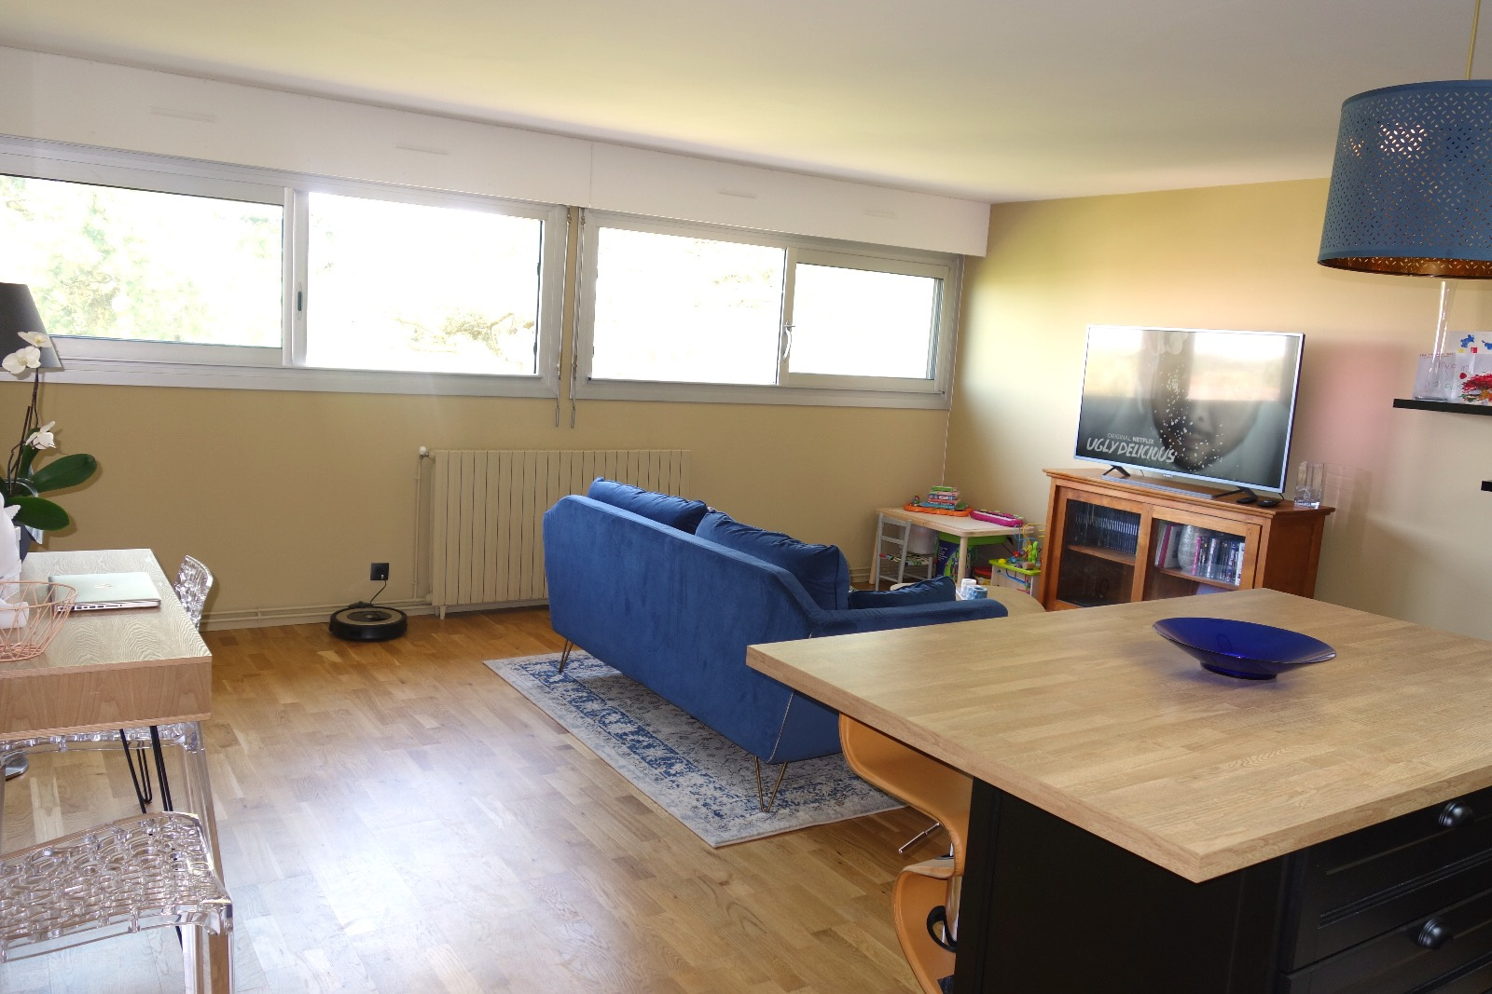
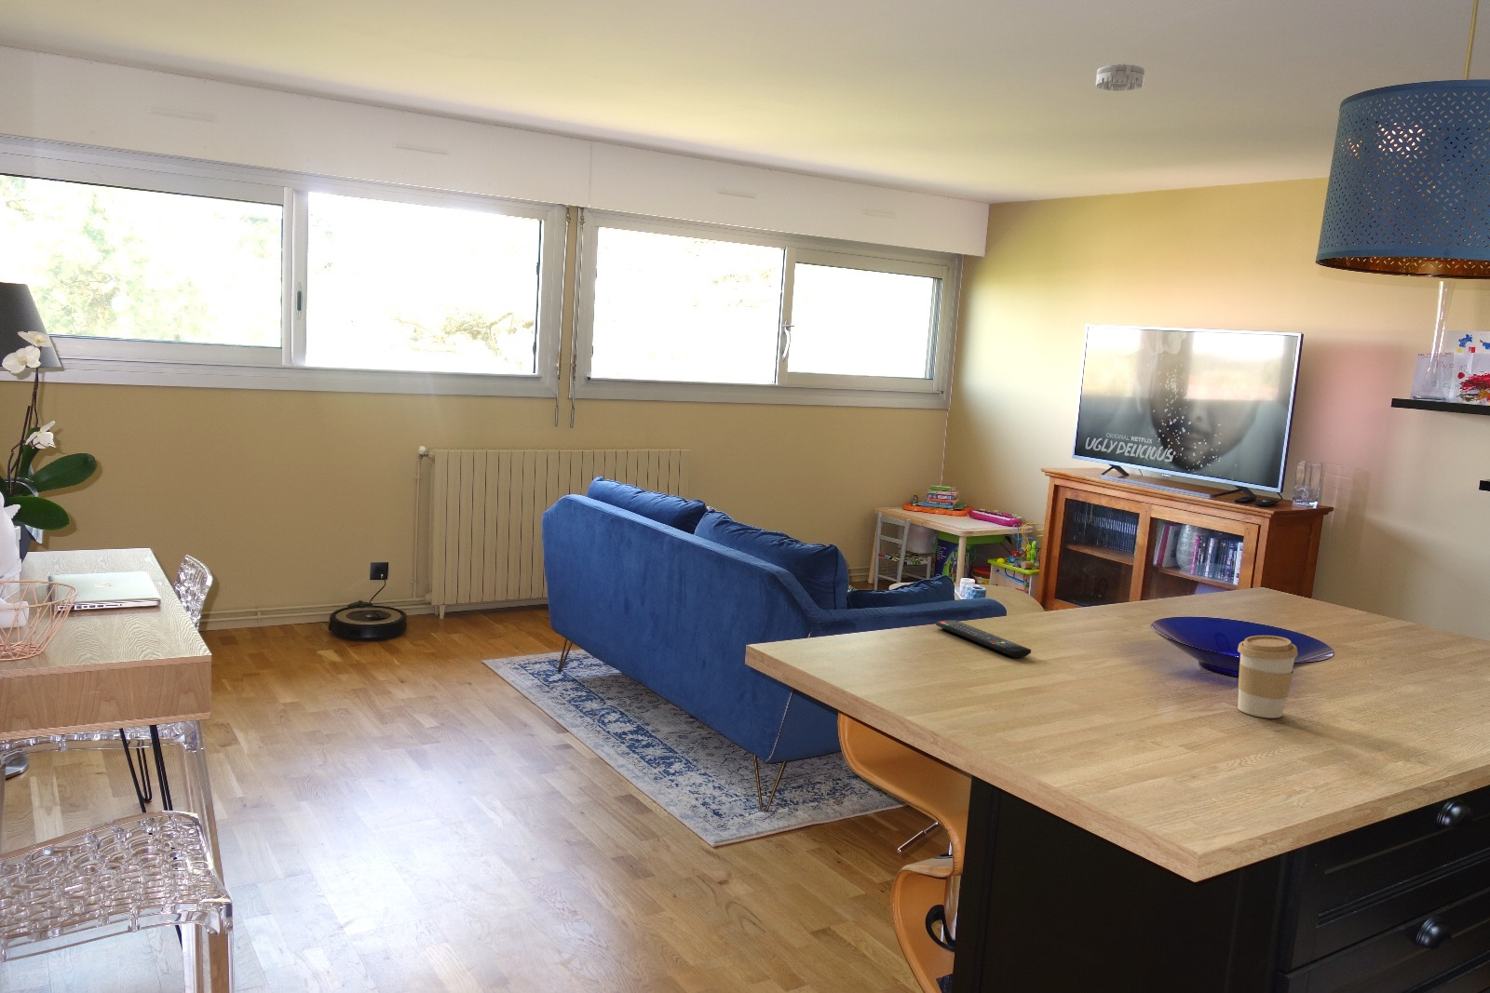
+ coffee cup (1264, 675)
+ smoke detector (1120, 76)
+ remote control (980, 637)
